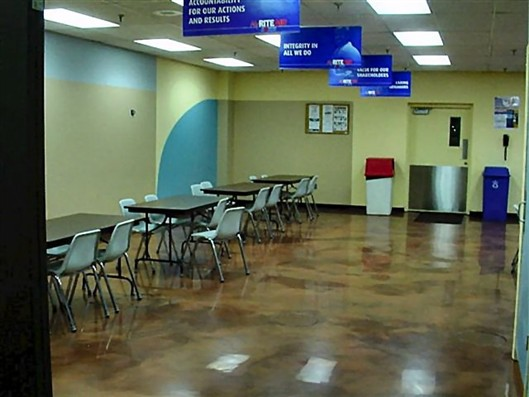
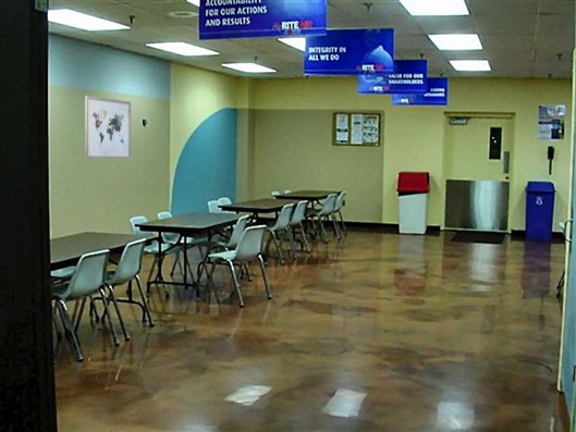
+ wall art (109, 128)
